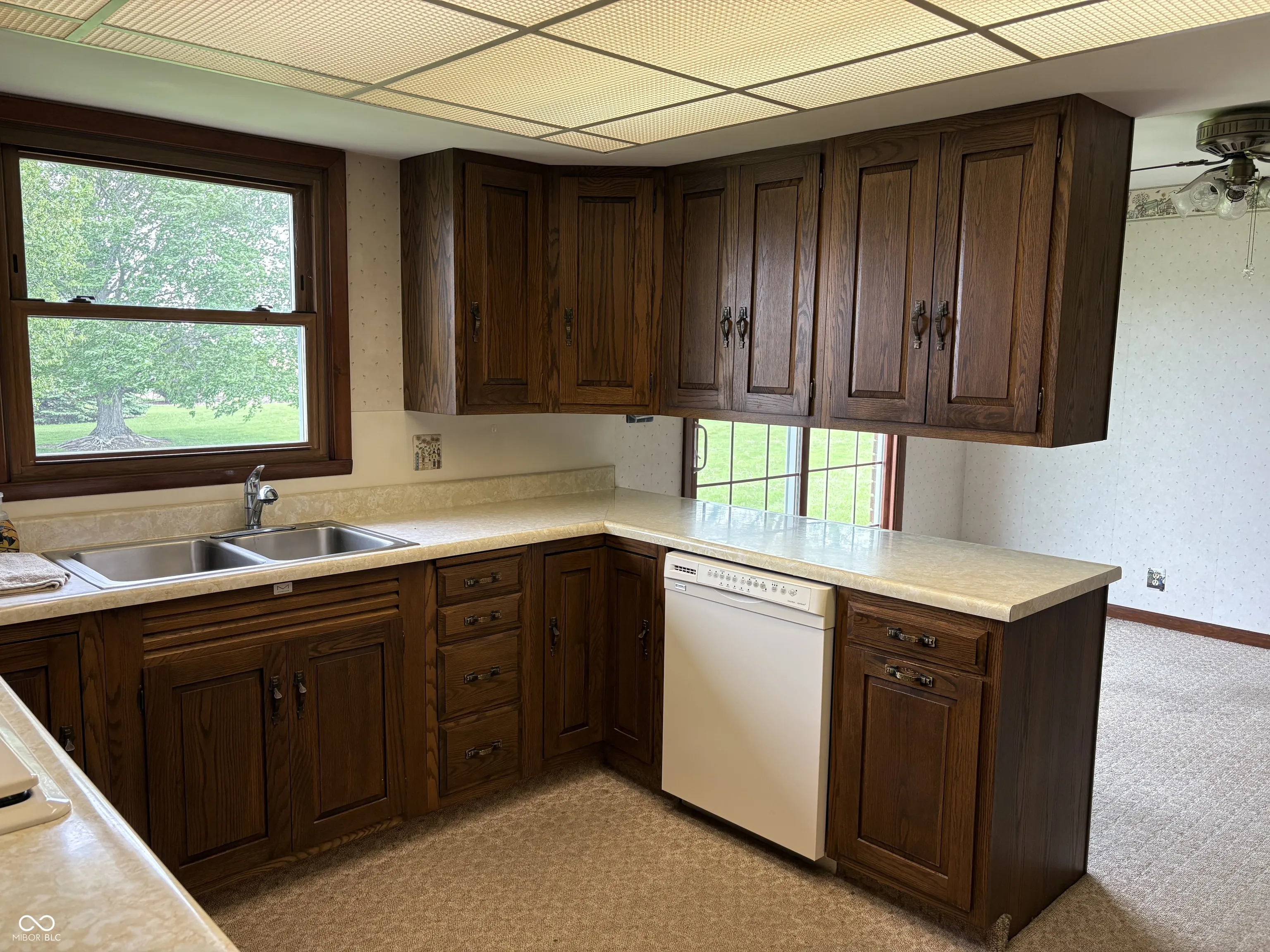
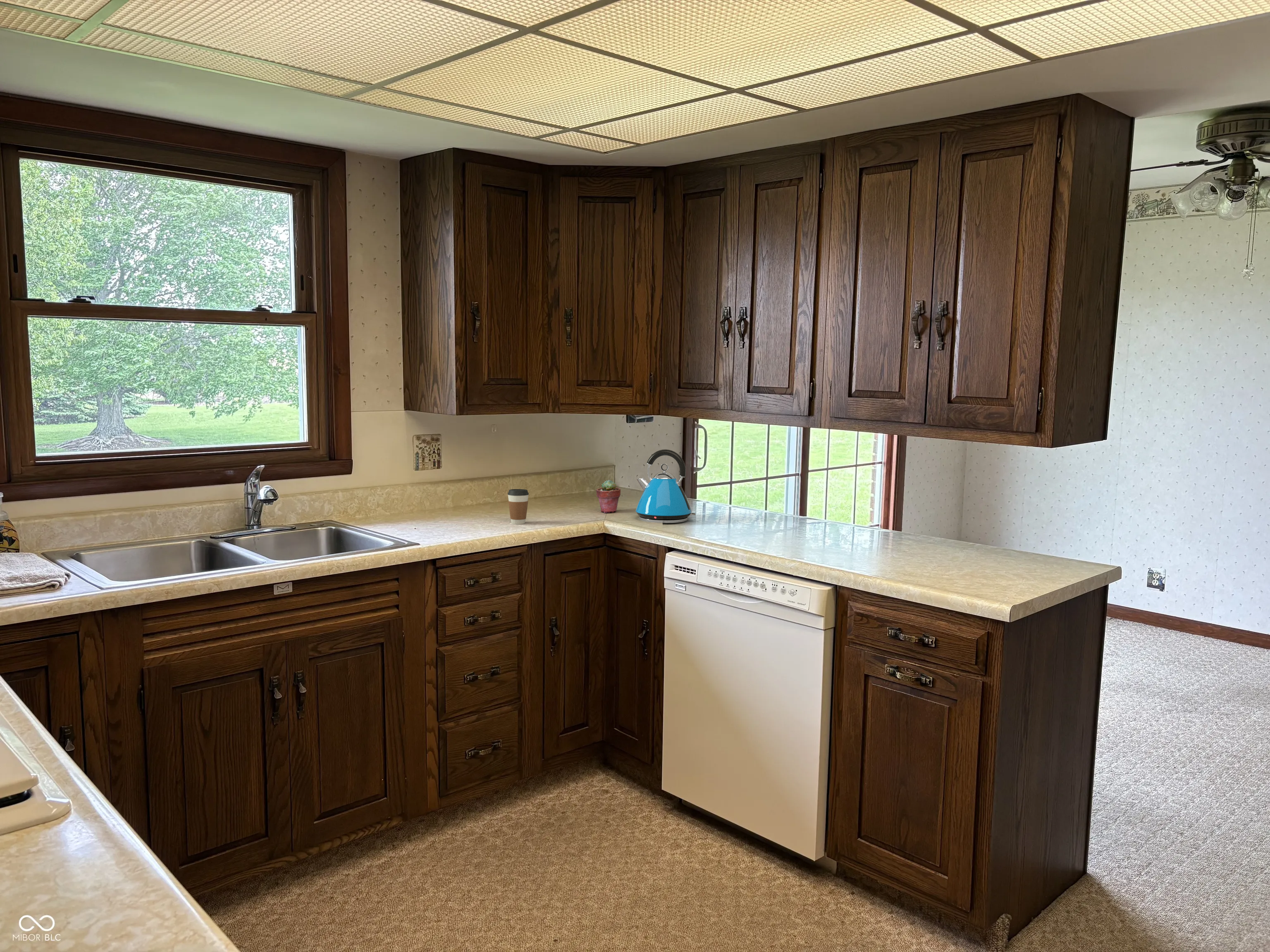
+ kettle (666, 484)
+ potted succulent (608, 495)
+ coffee cup (518, 506)
